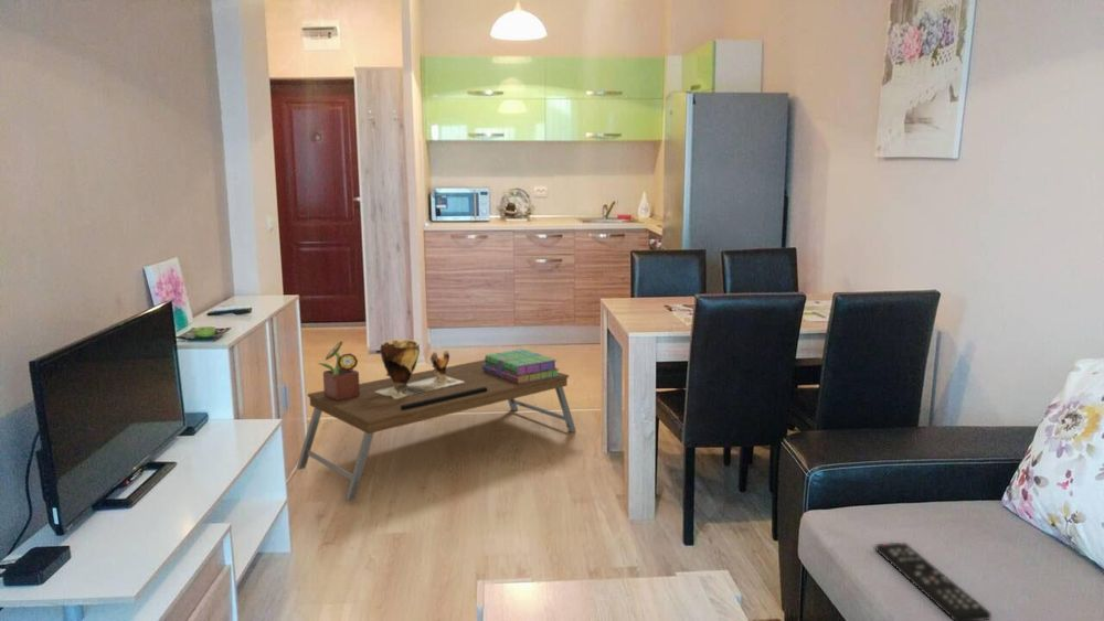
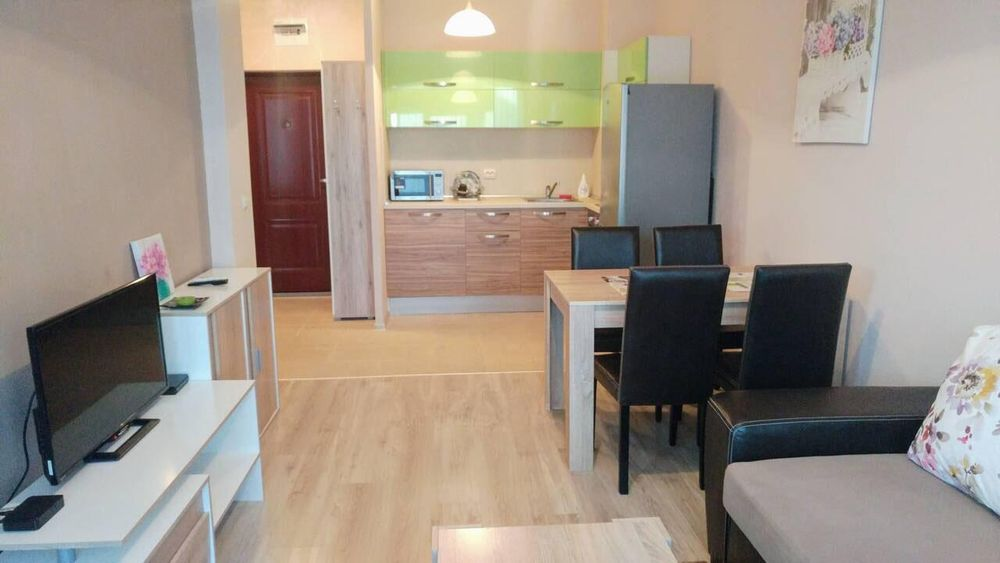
- remote control (927, 577)
- clay pot (417, 357)
- potted flower (339, 365)
- stack of books (520, 362)
- coffee table (444, 415)
